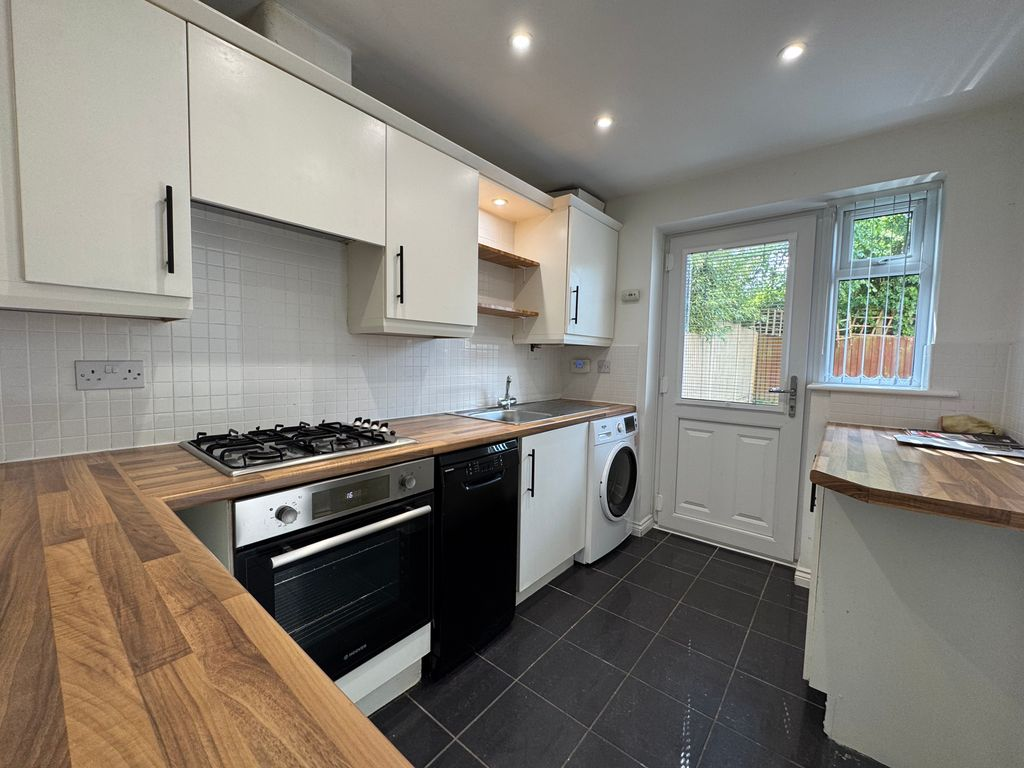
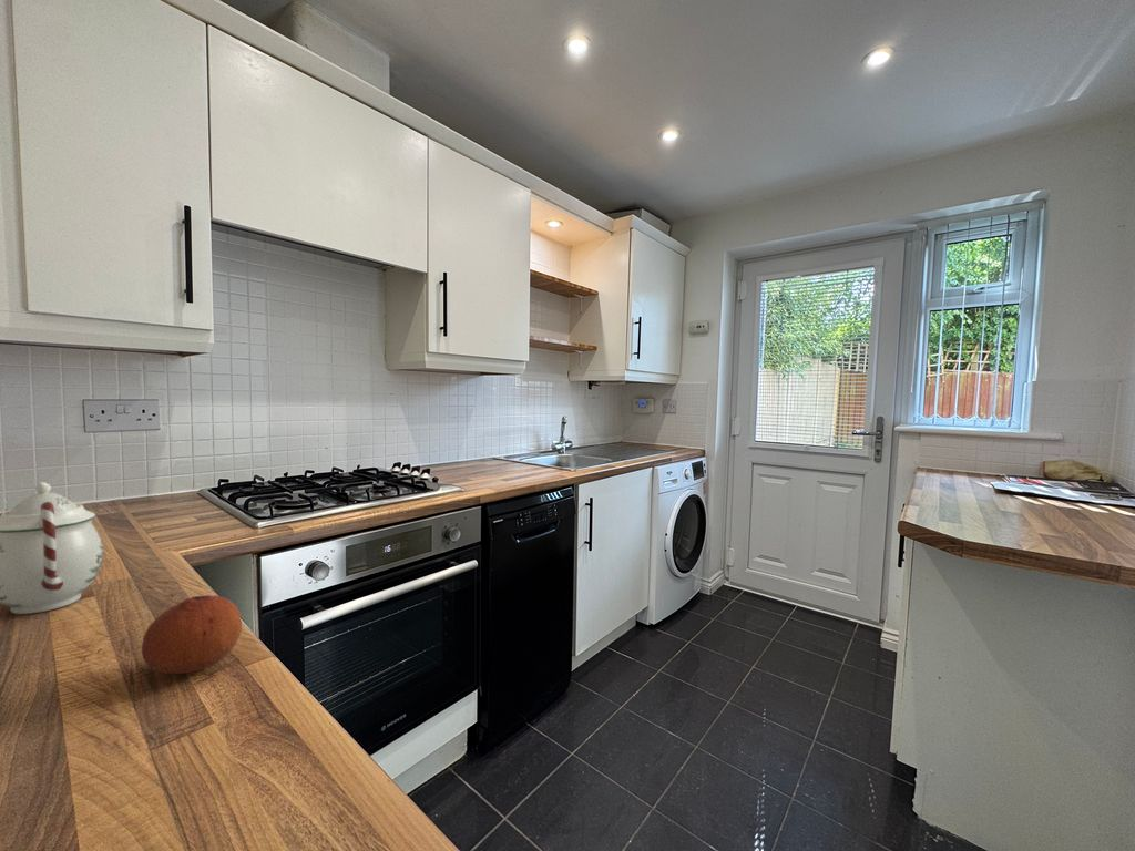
+ teapot (44, 542)
+ fruit (193, 630)
